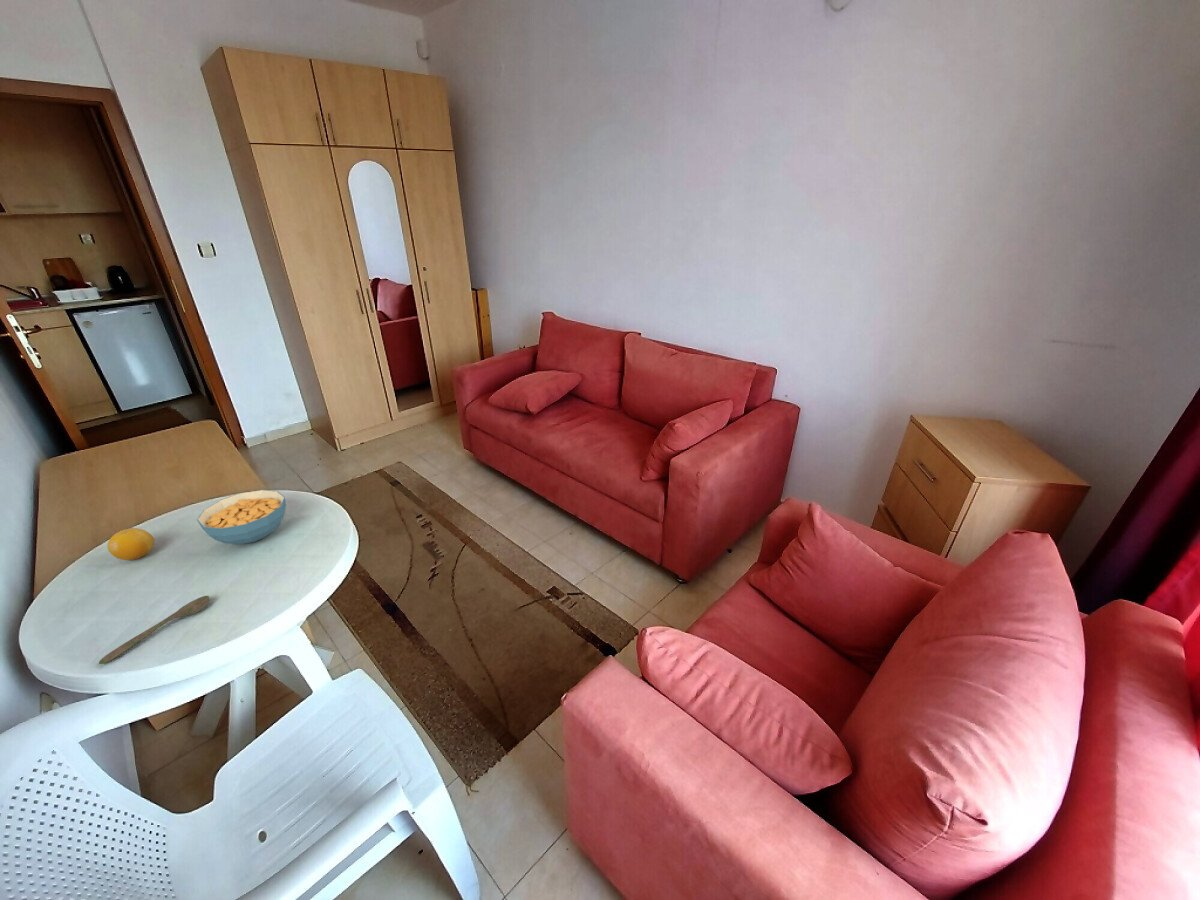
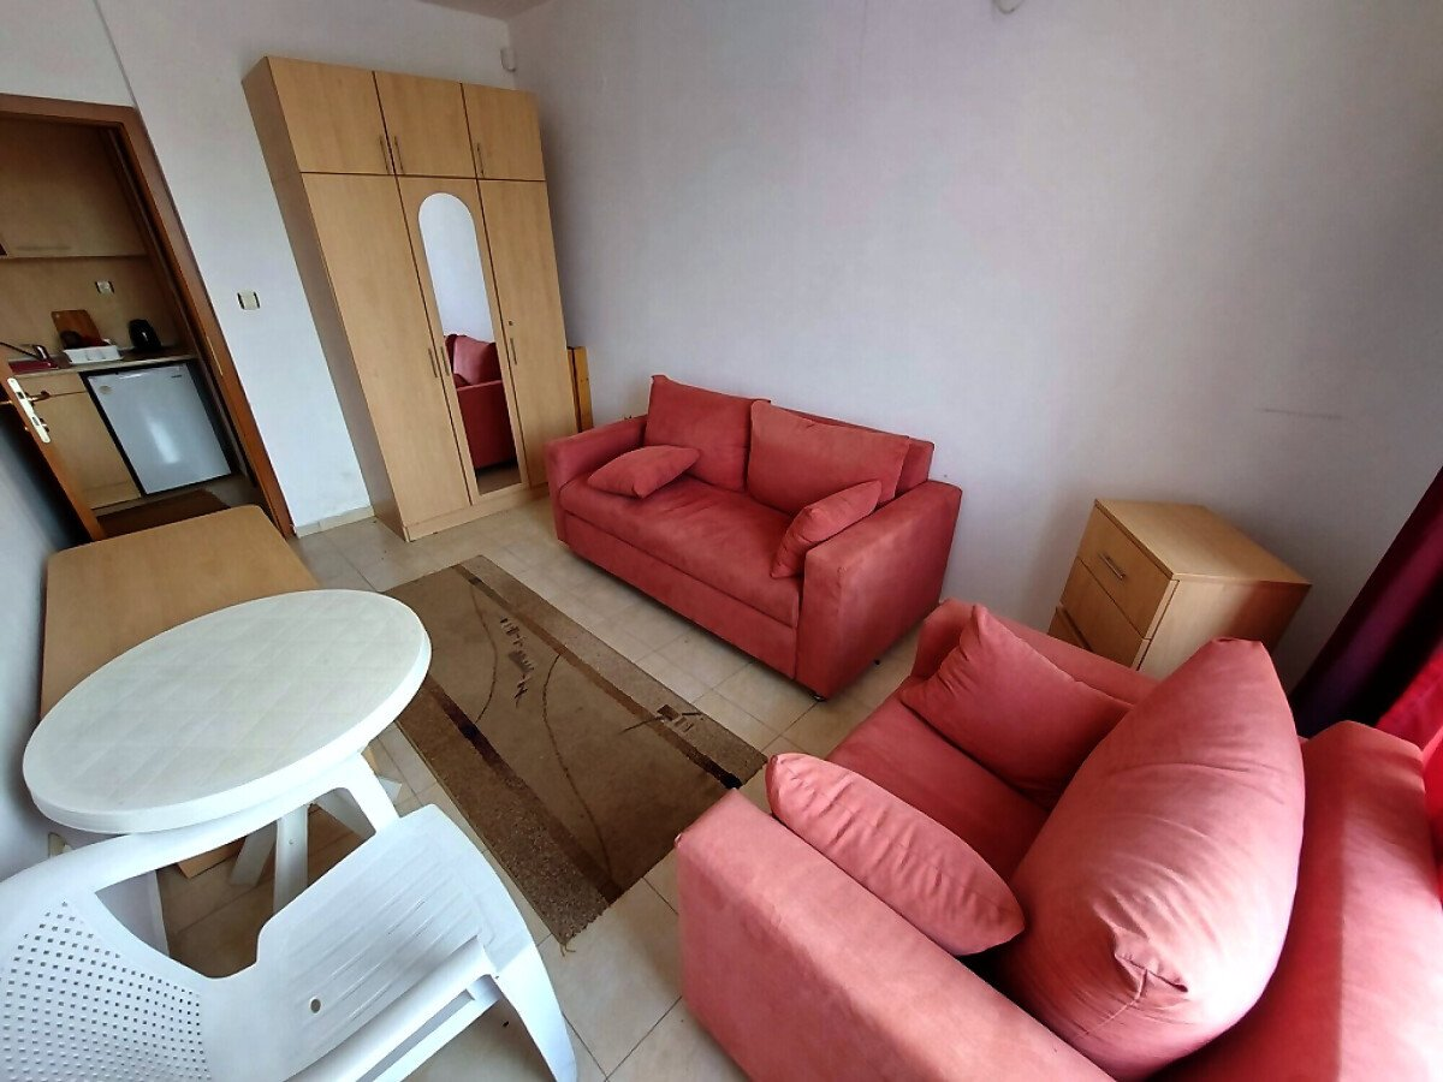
- cereal bowl (248, 522)
- fruit (131, 544)
- spoon (157, 627)
